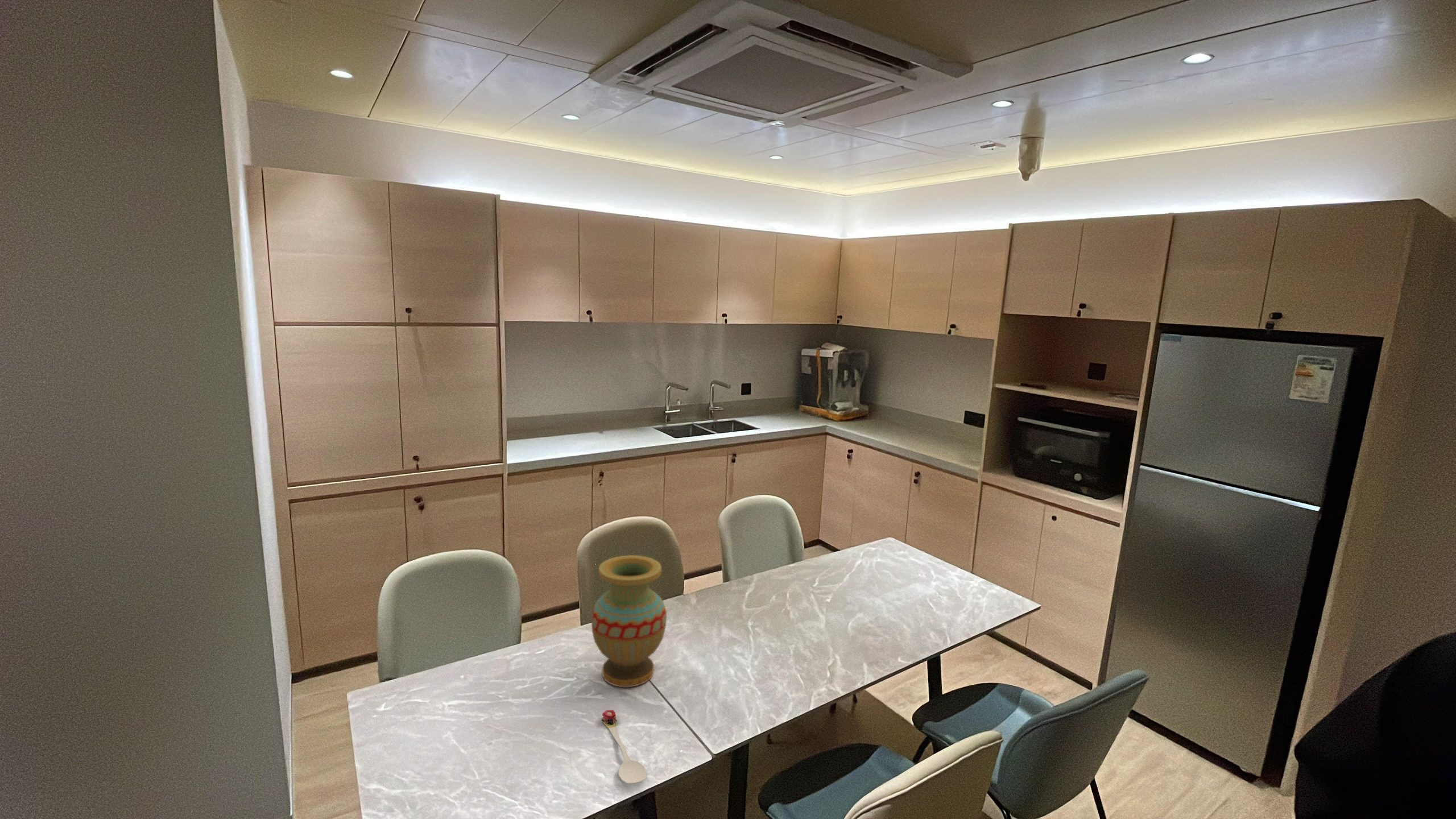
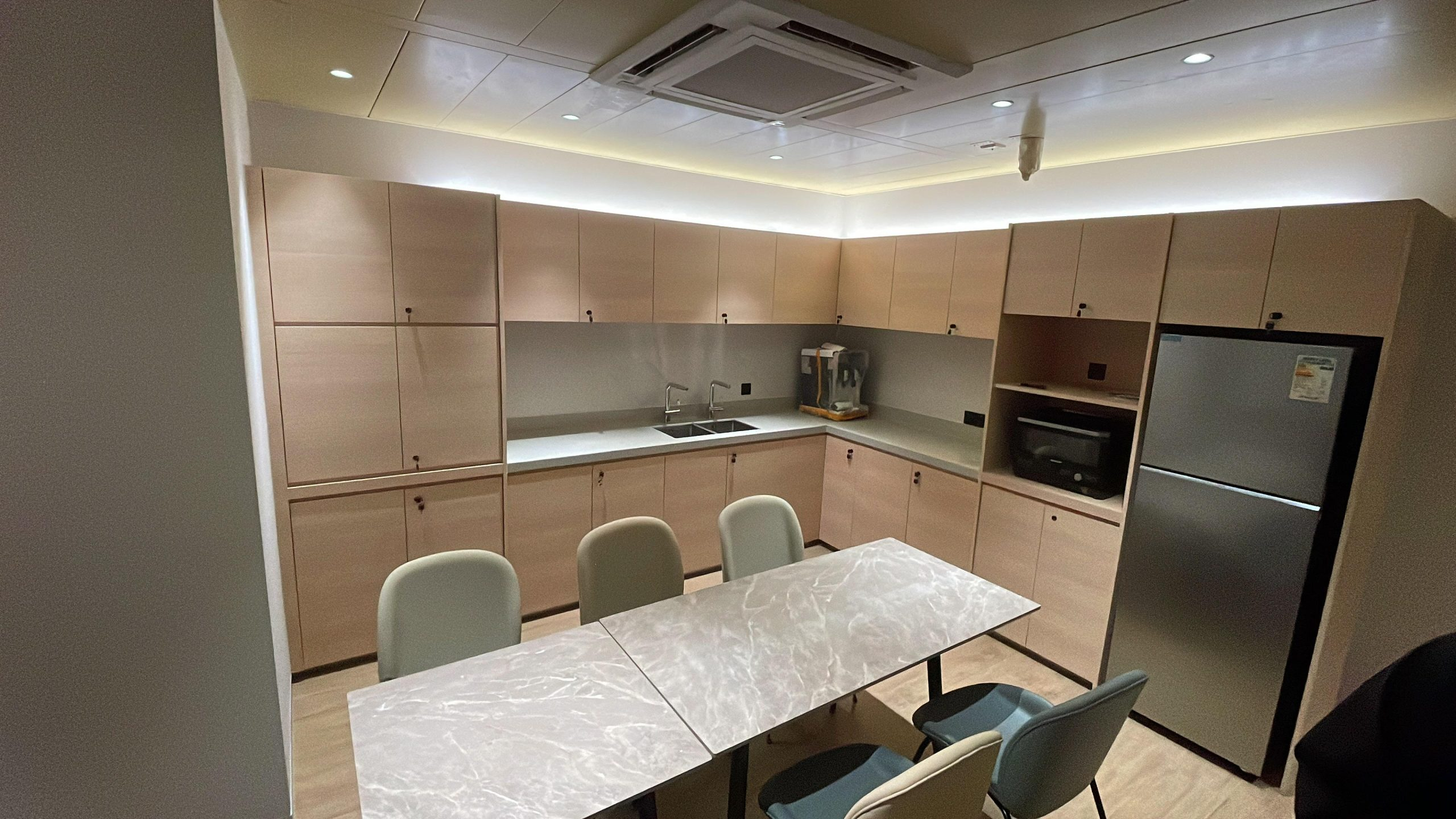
- spoon (621, 745)
- vase (629, 620)
